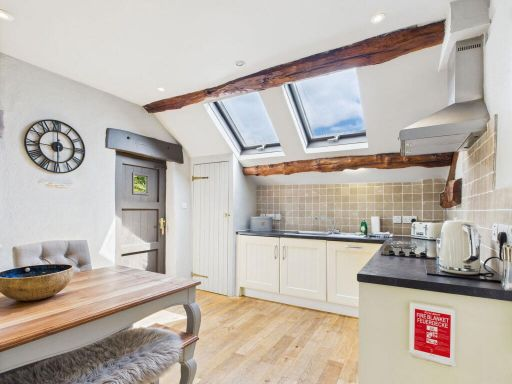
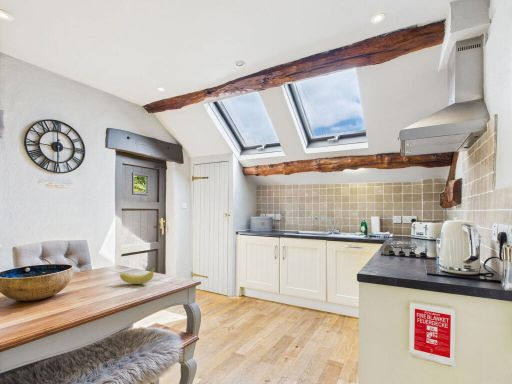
+ fruit (137, 276)
